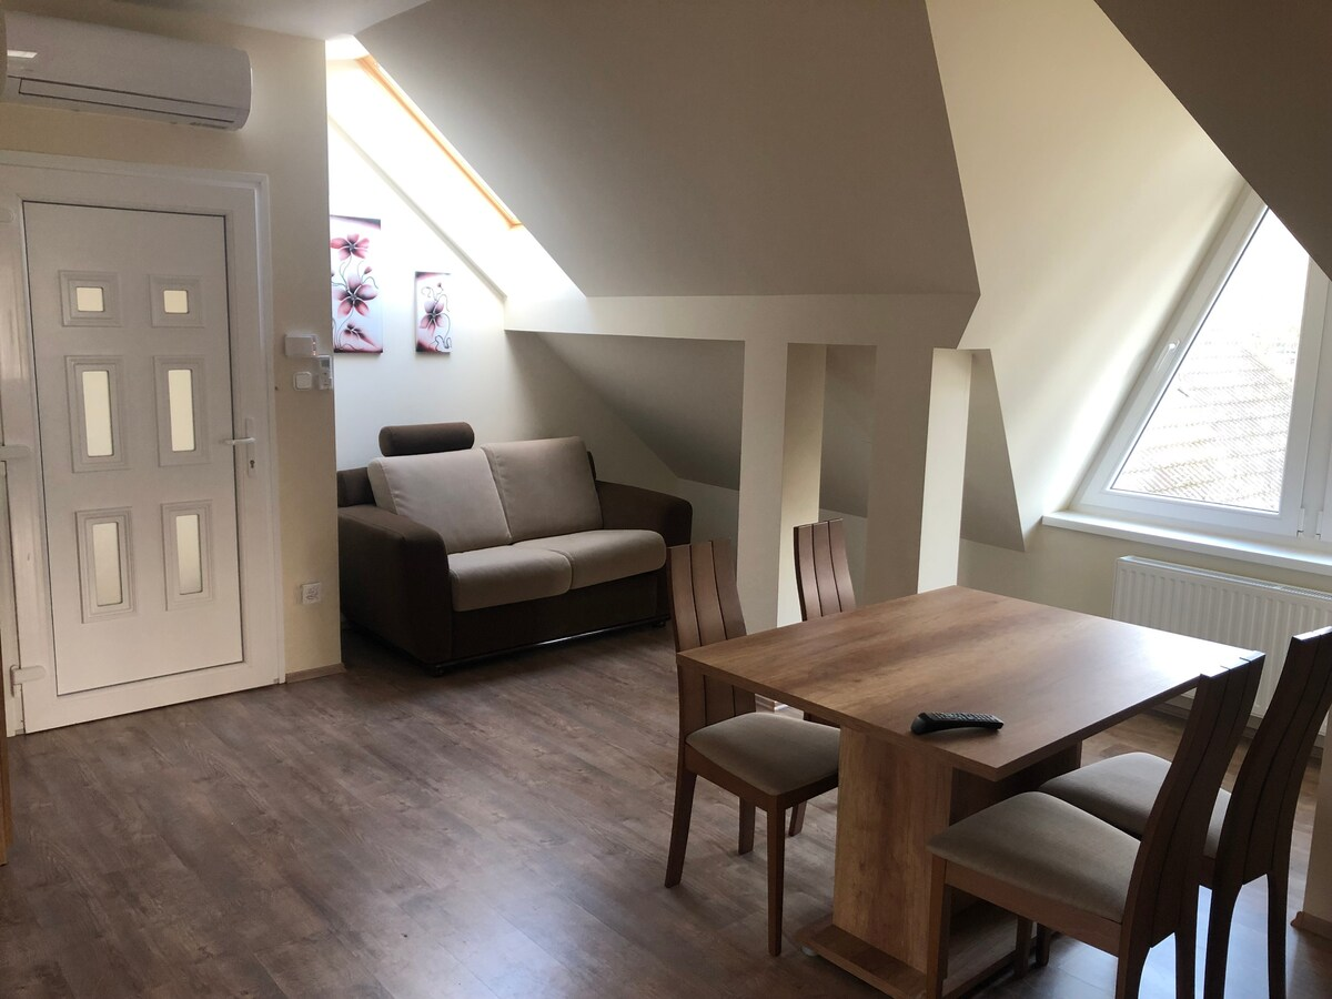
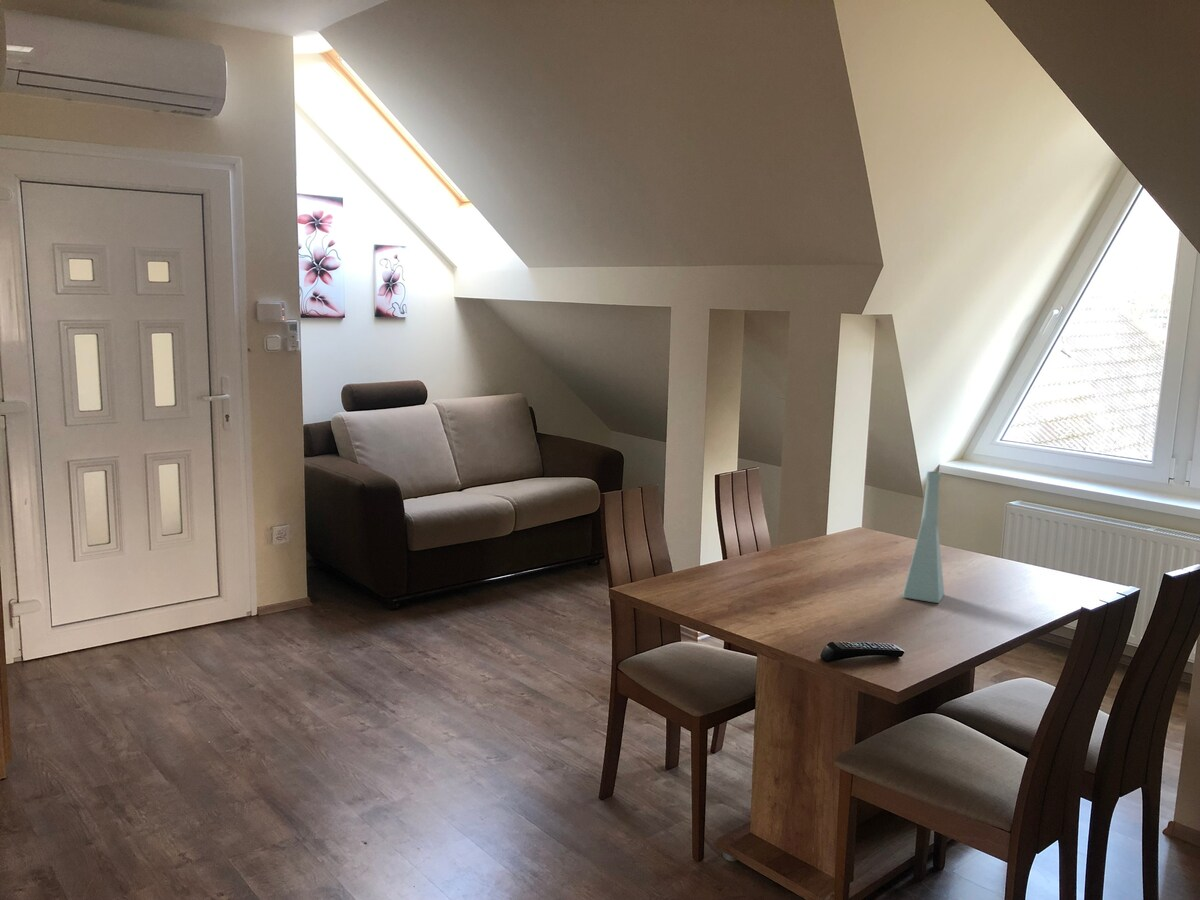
+ vase (928, 534)
